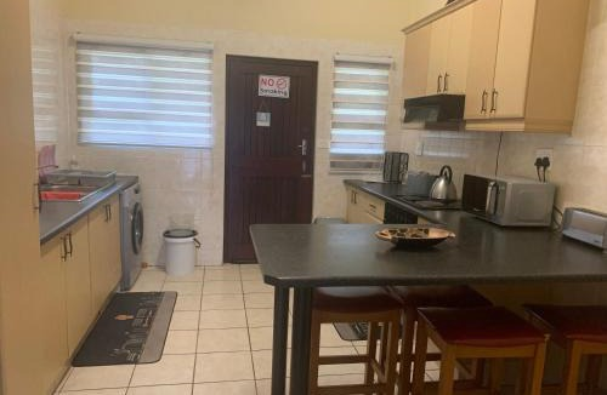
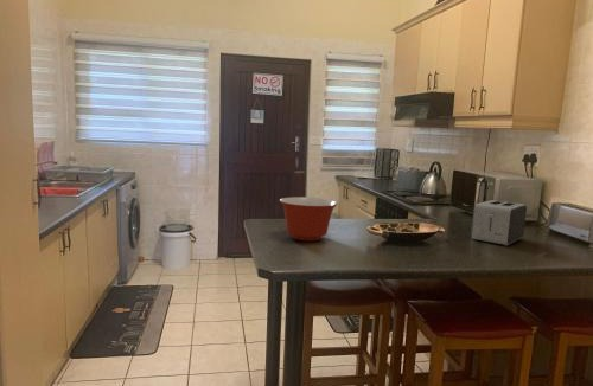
+ toaster (498, 221)
+ mixing bowl (307, 219)
